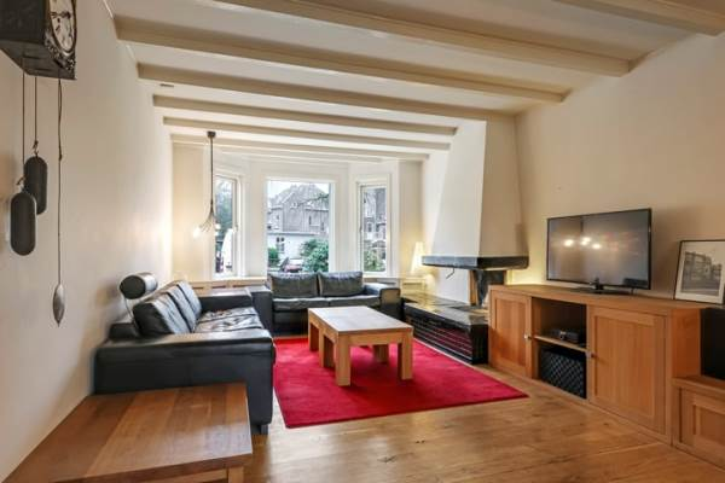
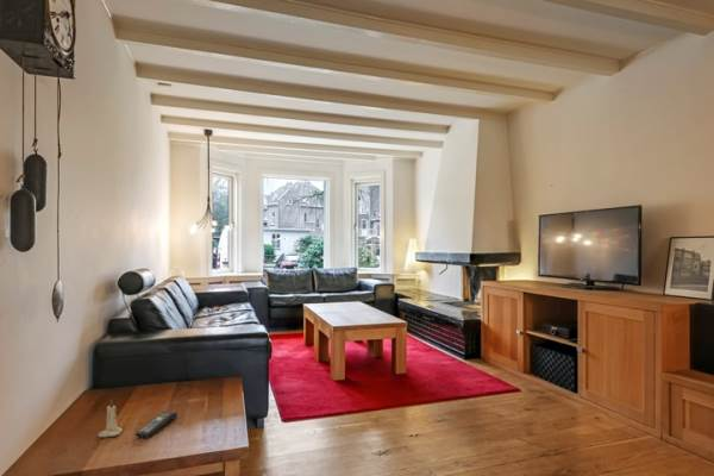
+ remote control (157, 422)
+ candle (109, 416)
